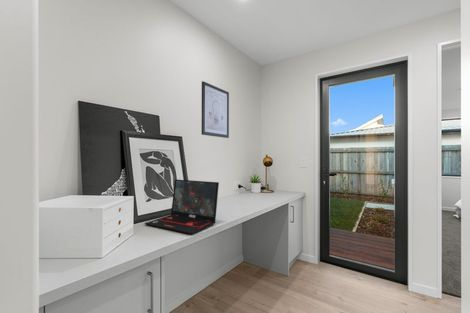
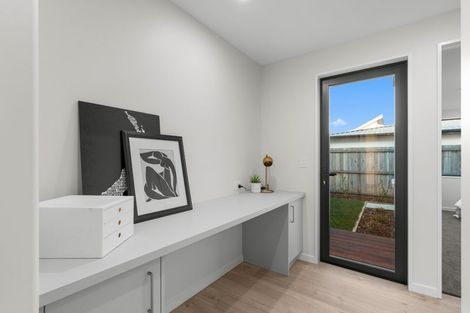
- wall art (216, 111)
- laptop (182, 203)
